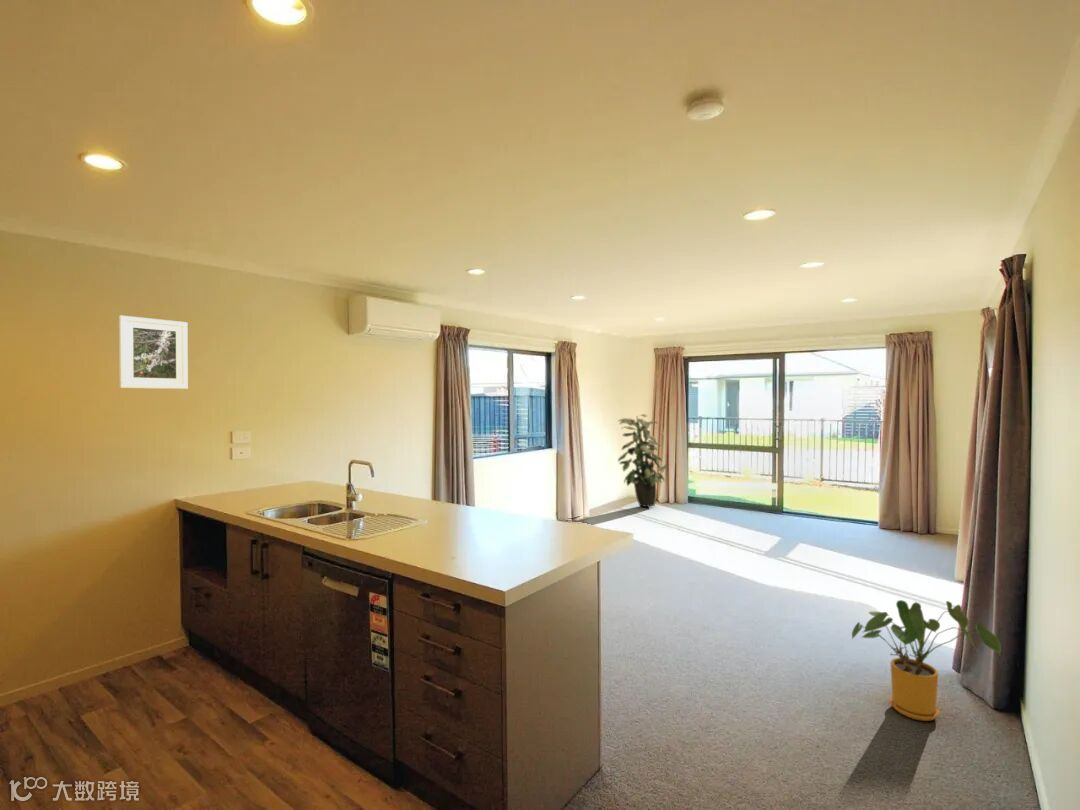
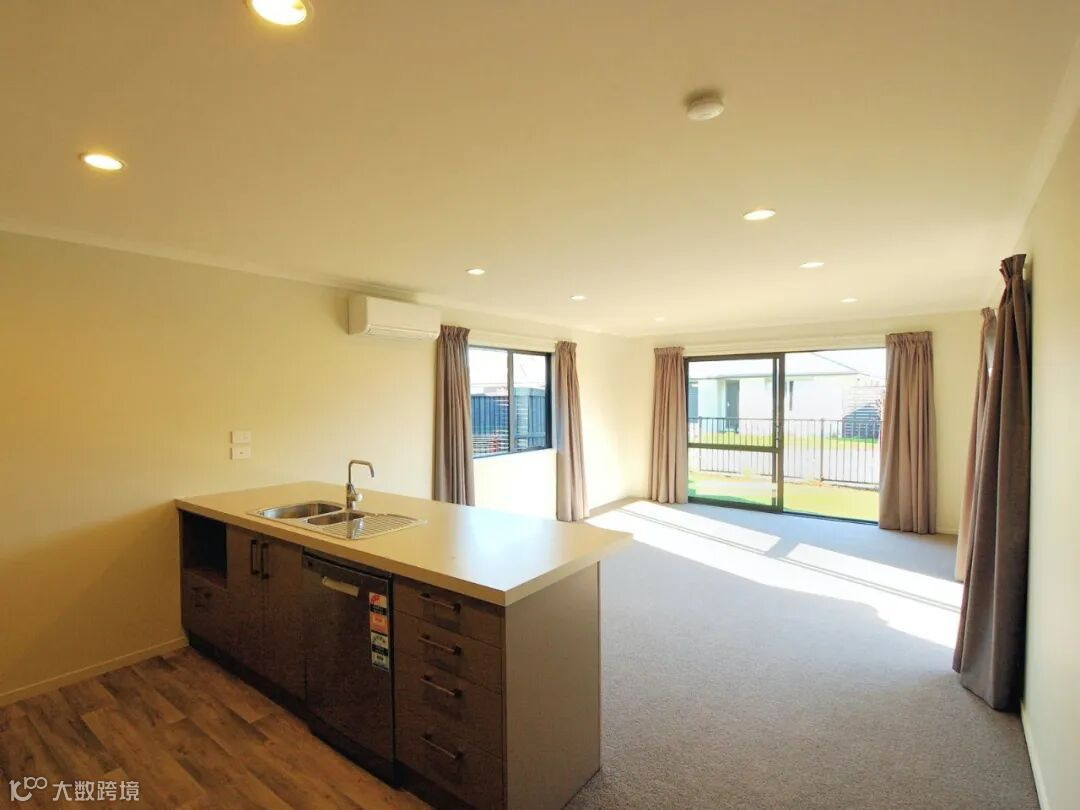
- house plant (916, 655)
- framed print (154, 353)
- indoor plant (641, 460)
